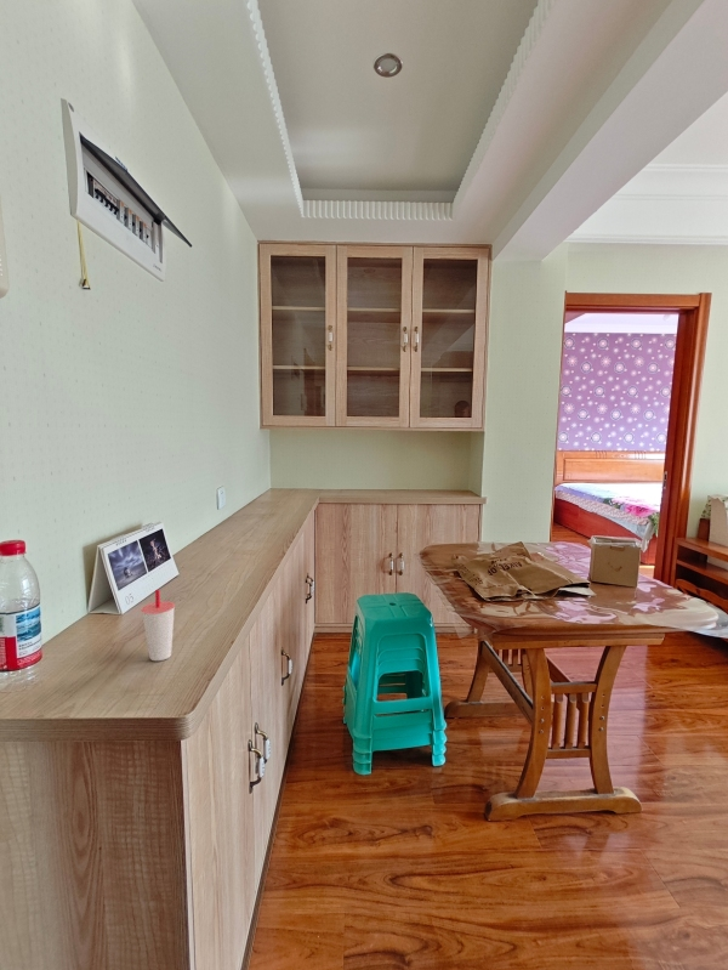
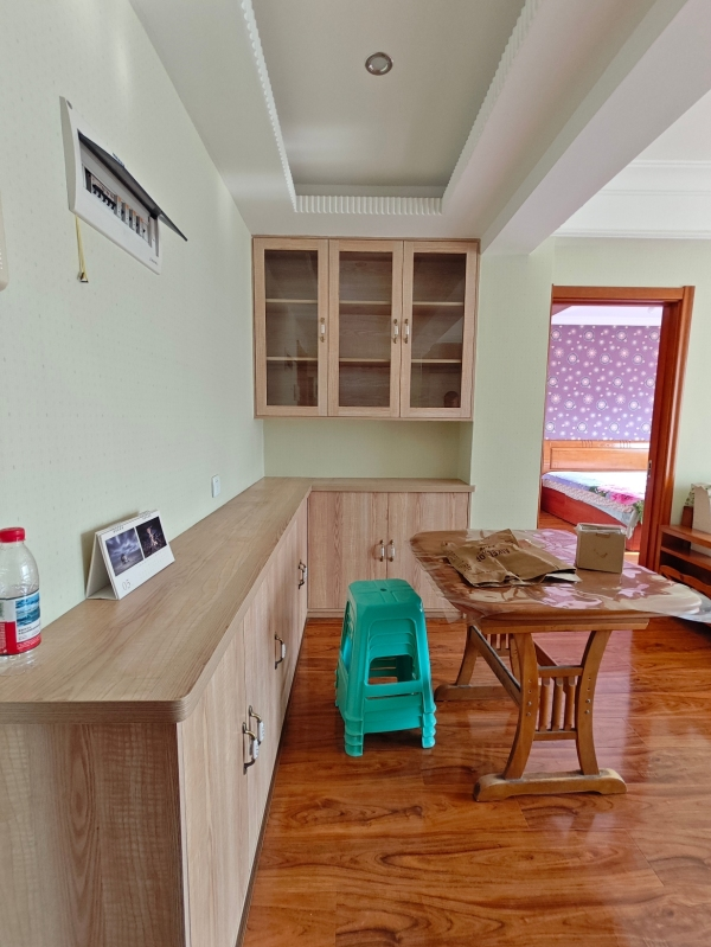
- cup (159, 623)
